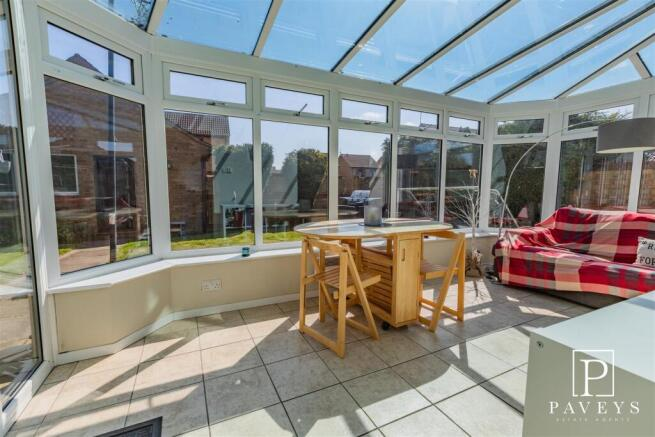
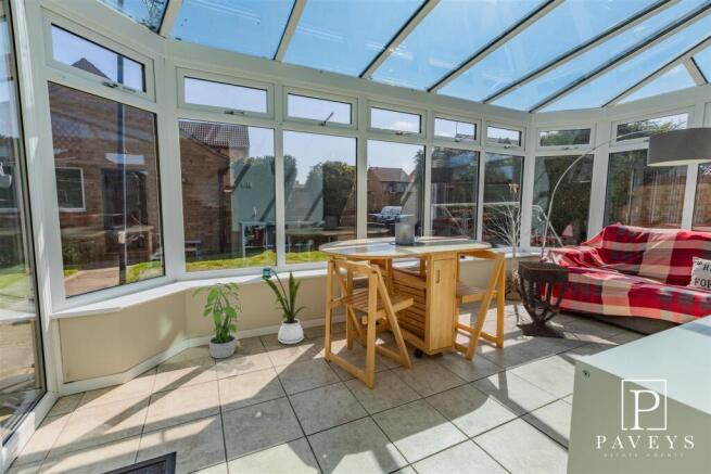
+ house plant (287, 302)
+ potted plant (217, 319)
+ side table (541, 300)
